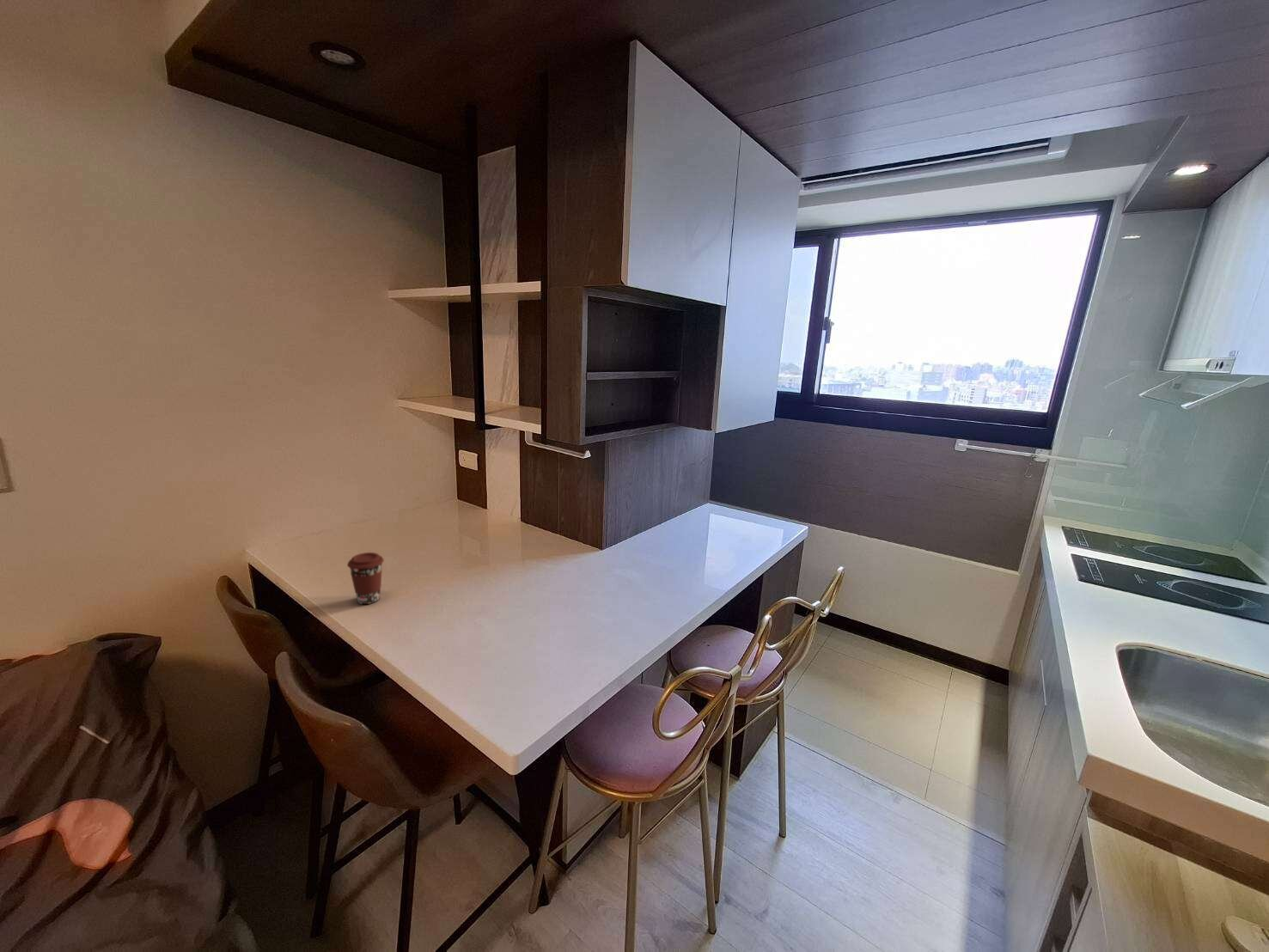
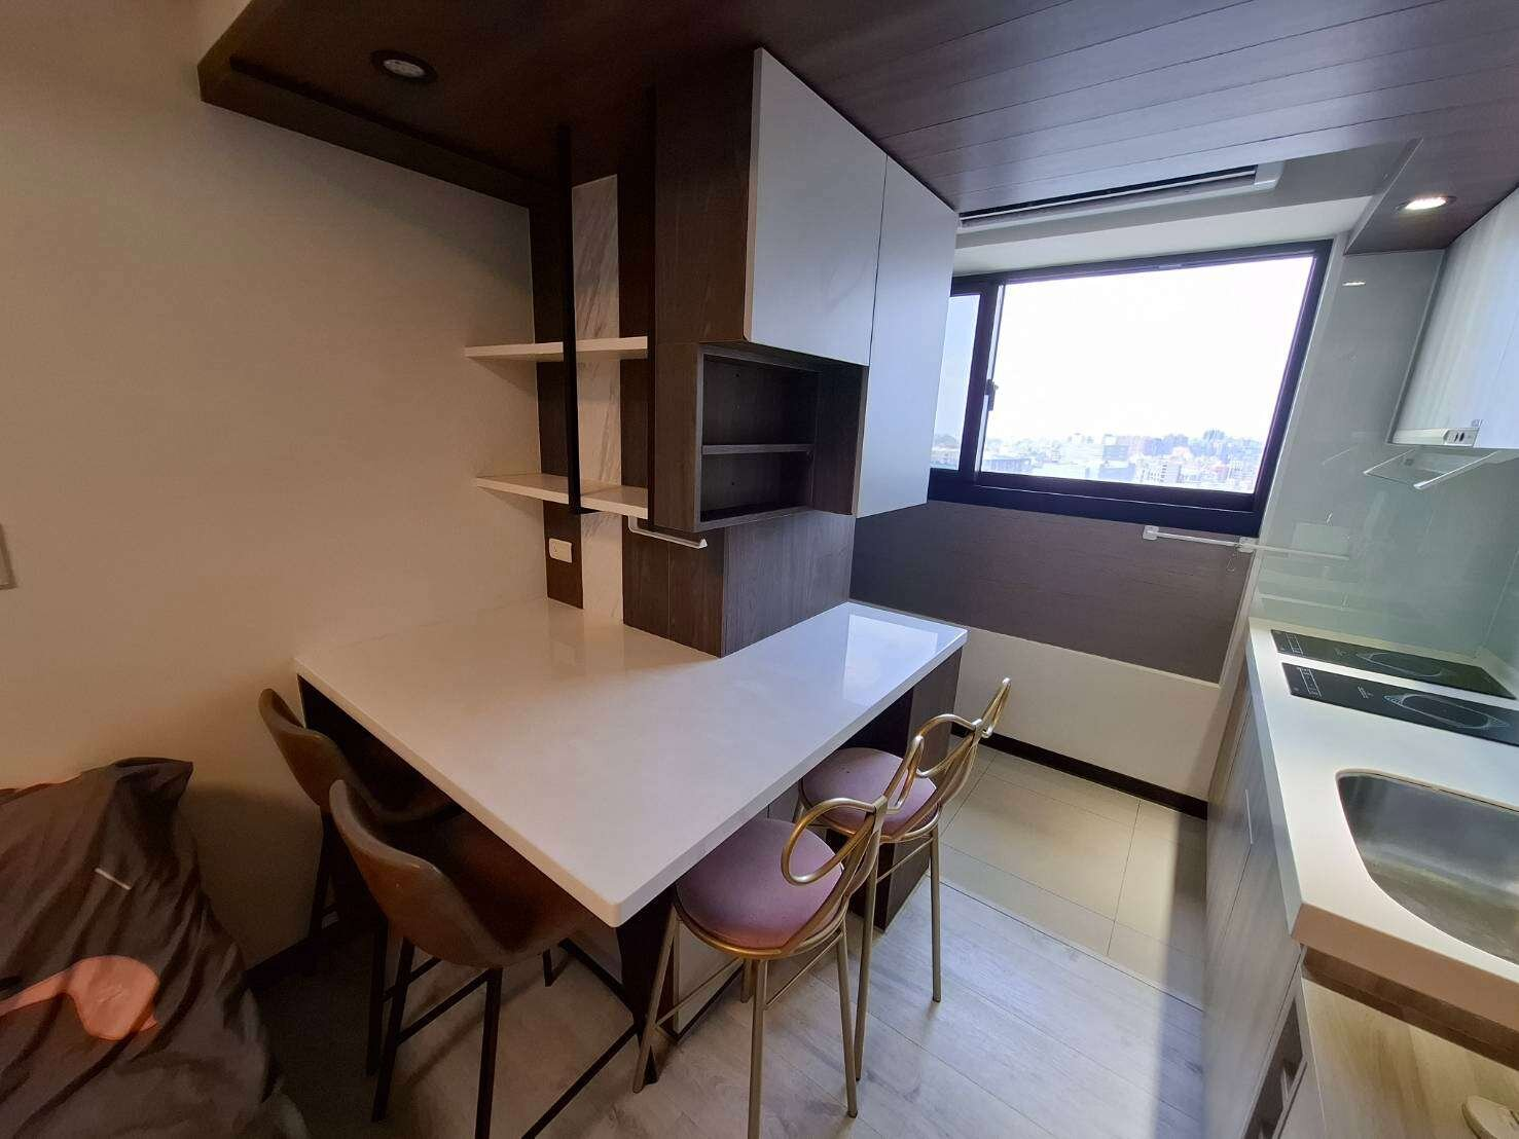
- coffee cup (367, 578)
